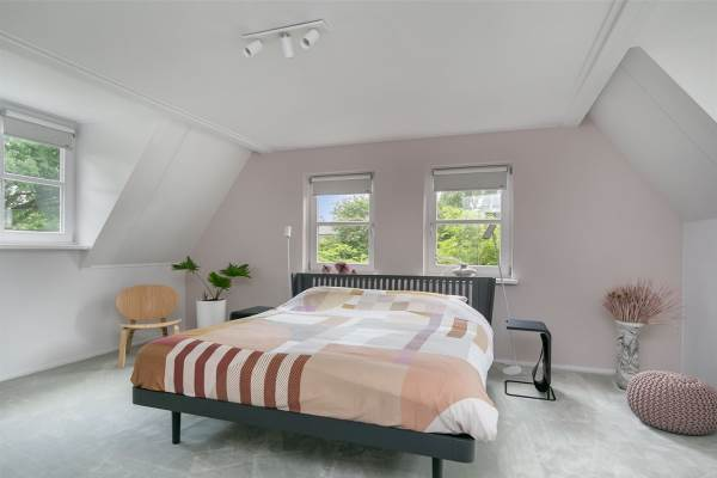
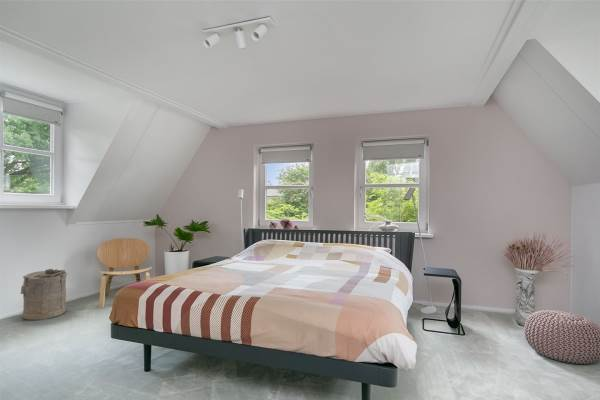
+ laundry hamper (43, 292)
